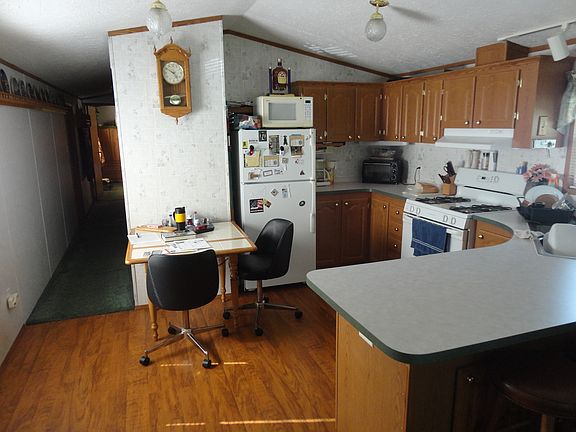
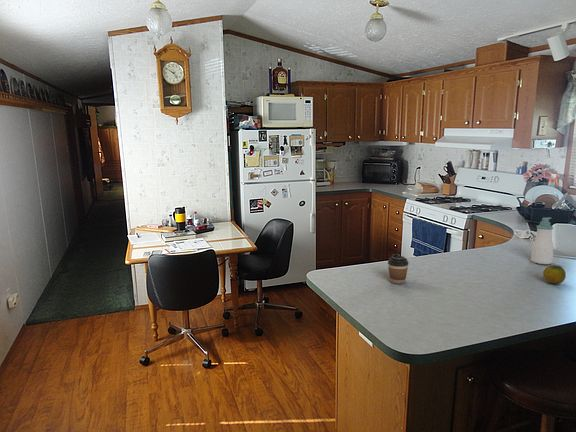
+ soap bottle (543, 240)
+ fruit (554, 274)
+ coffee cup (397, 268)
